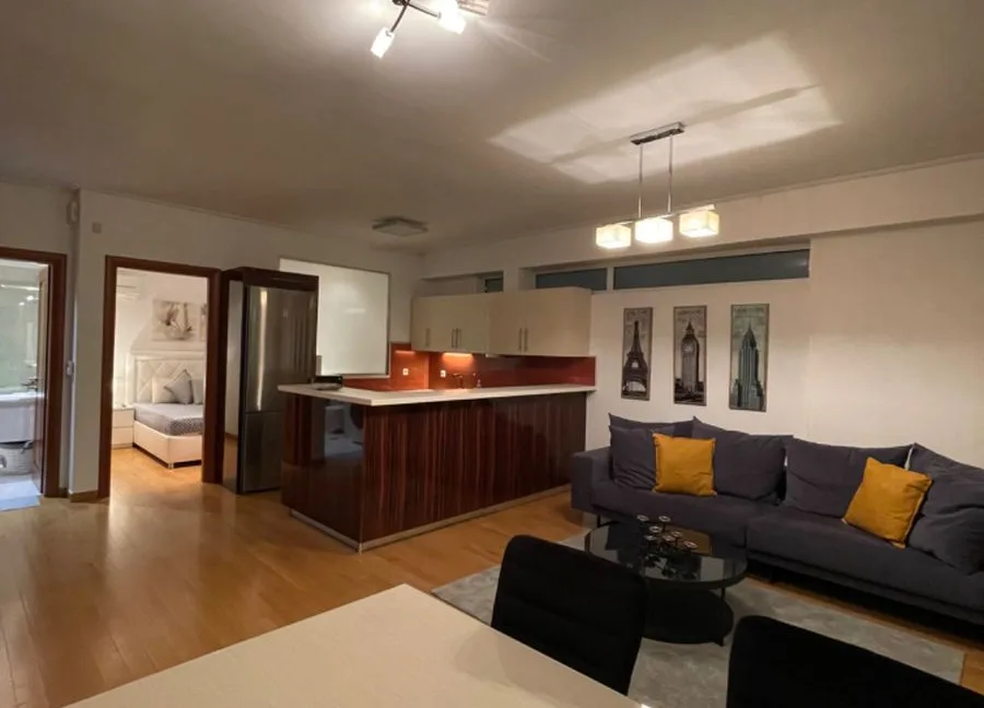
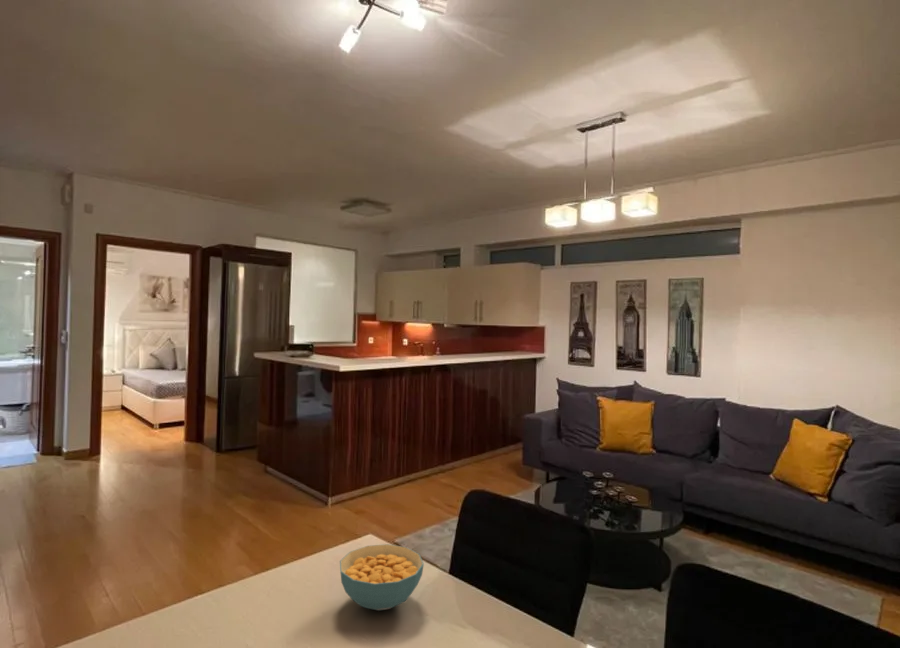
+ cereal bowl (381, 582)
